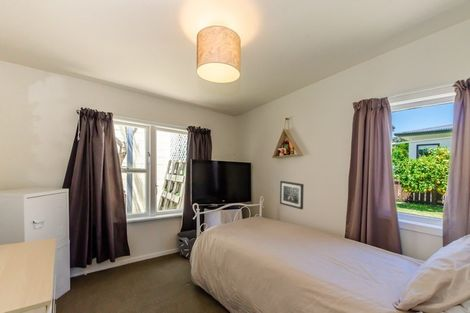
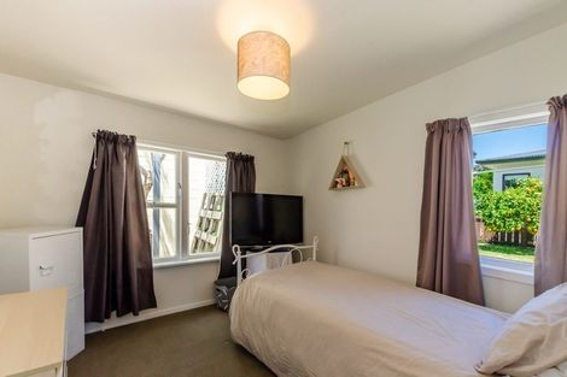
- wall art (291, 194)
